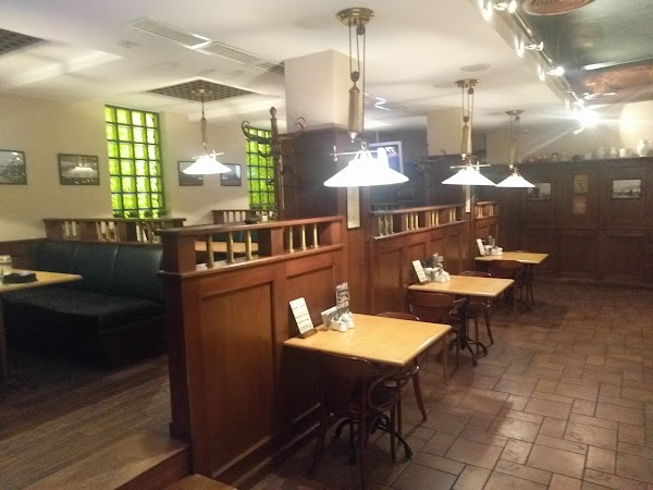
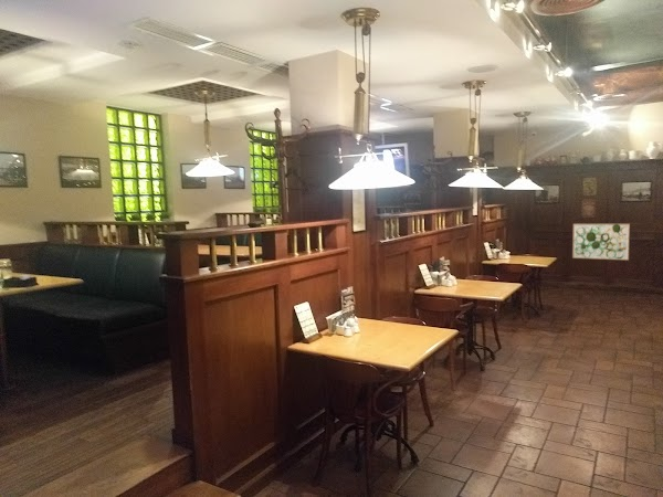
+ wall art (600, 241)
